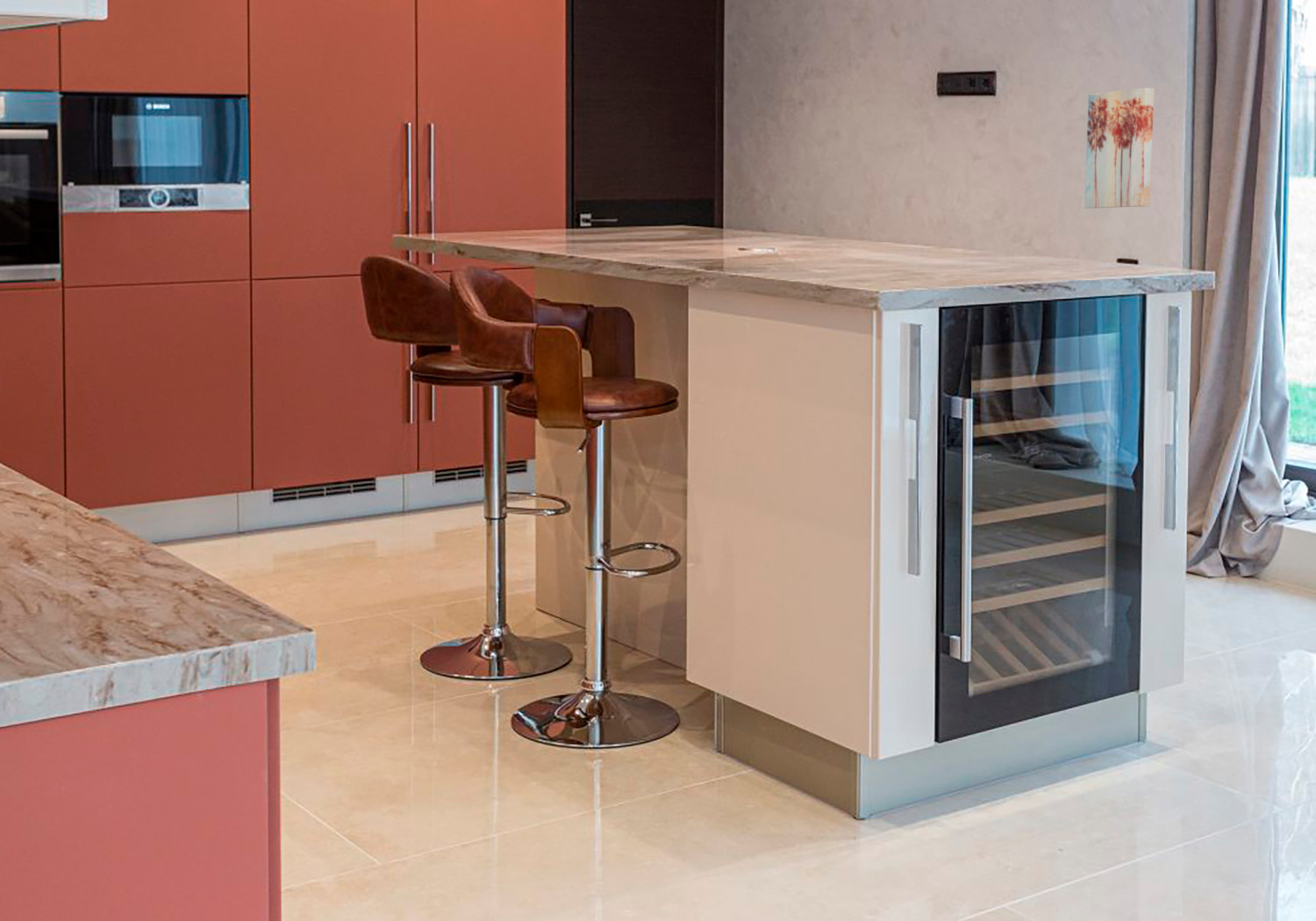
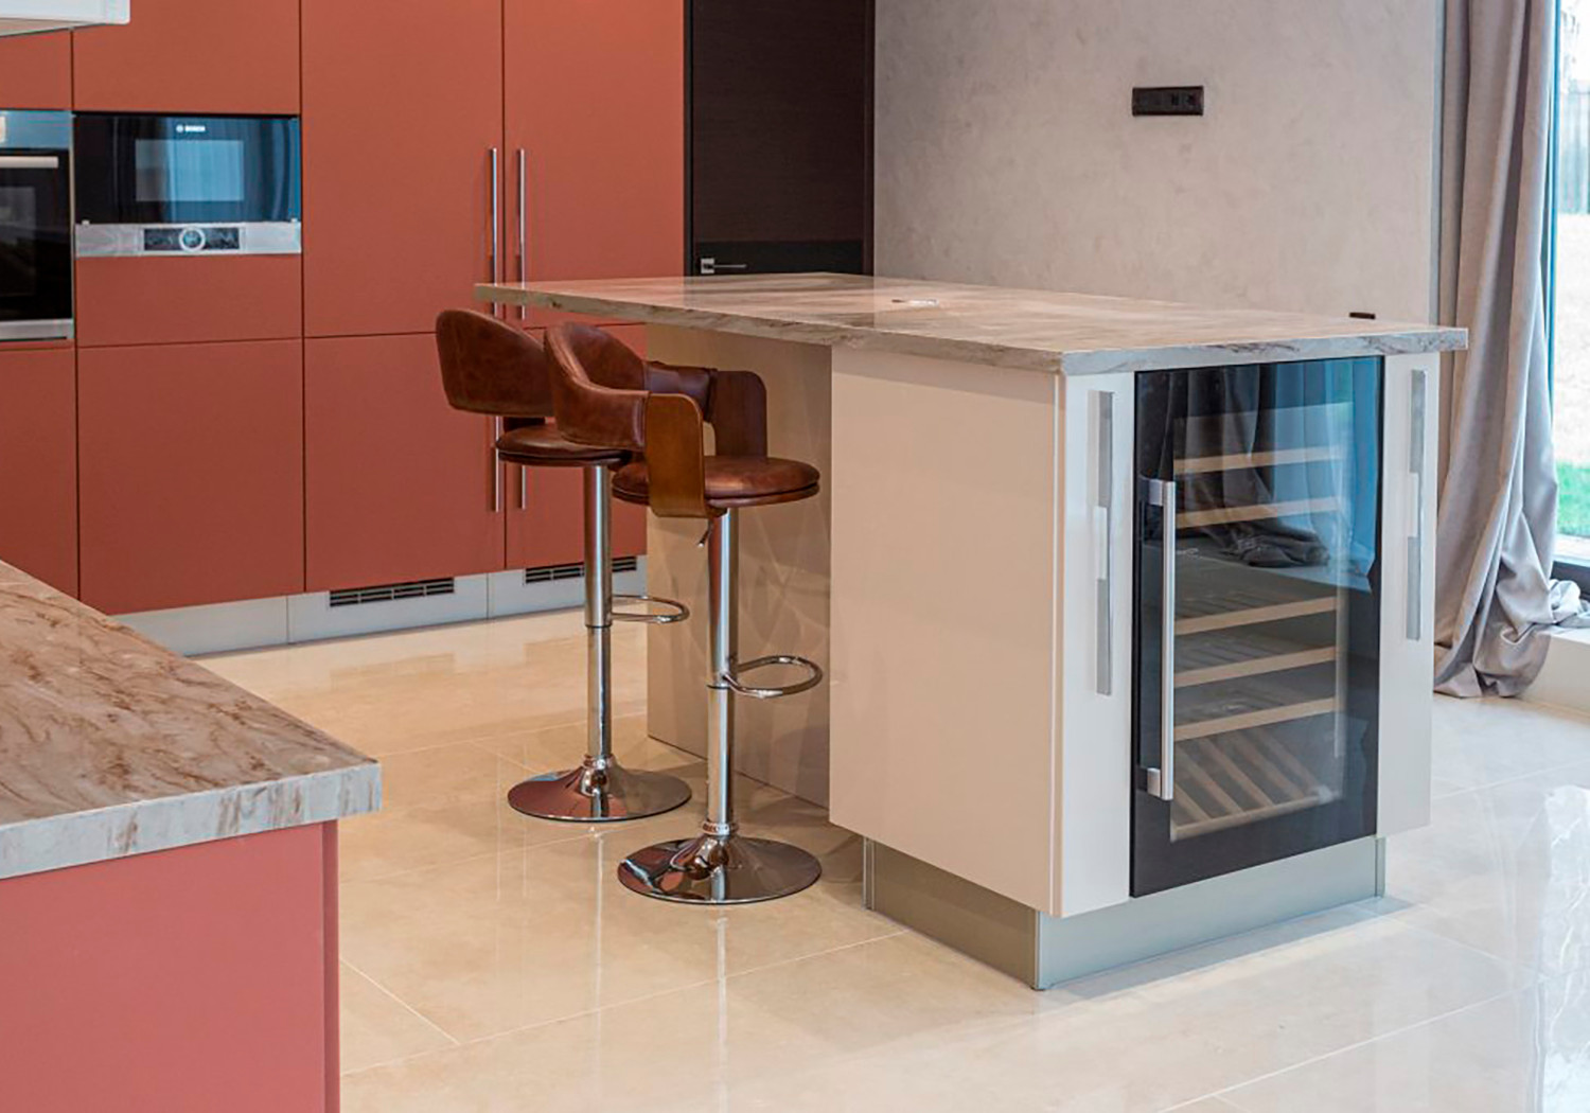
- wall art (1119, 149)
